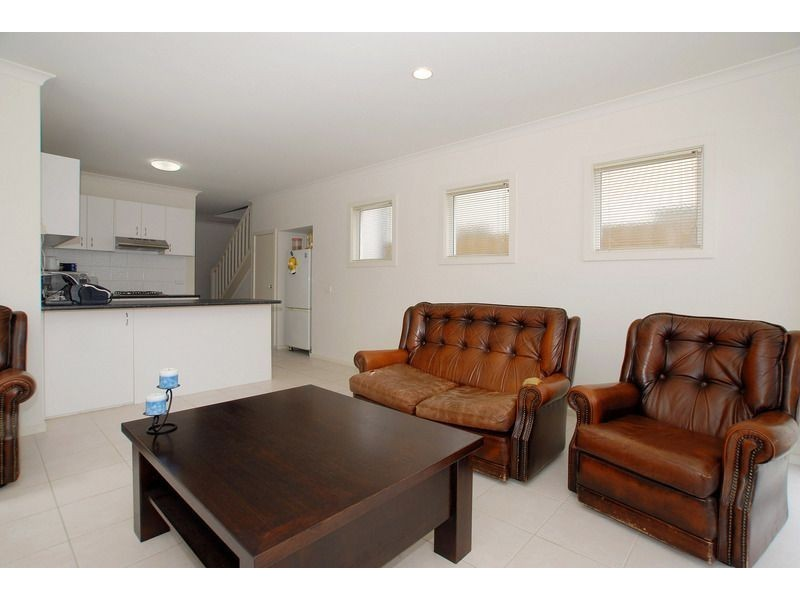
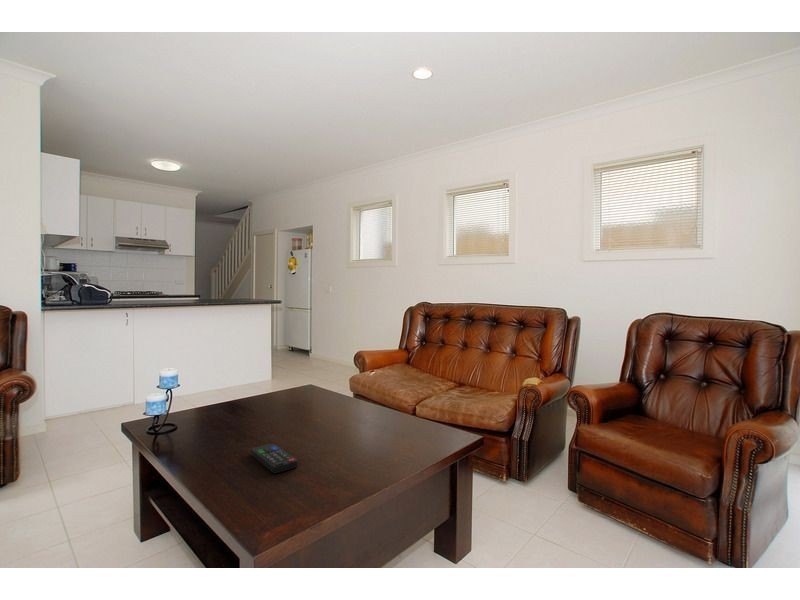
+ remote control (273, 456)
